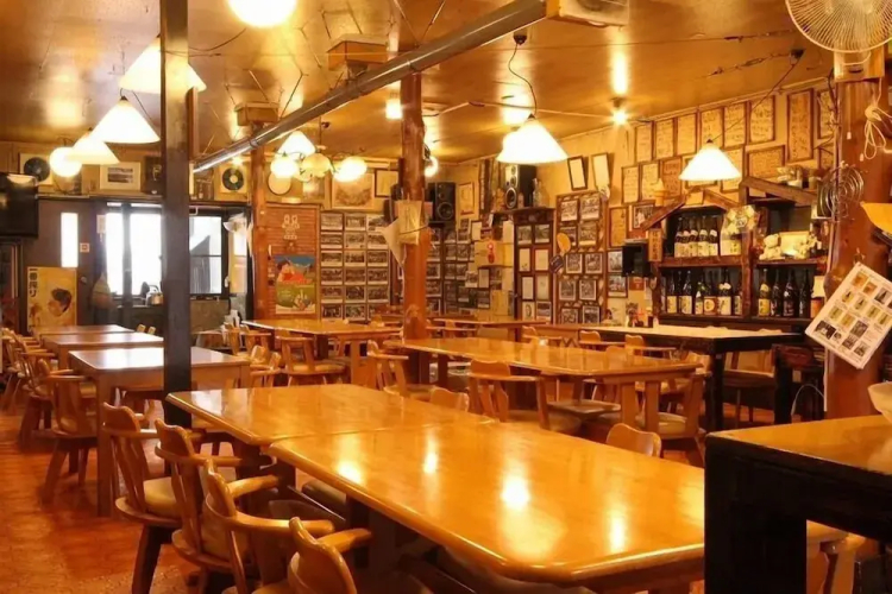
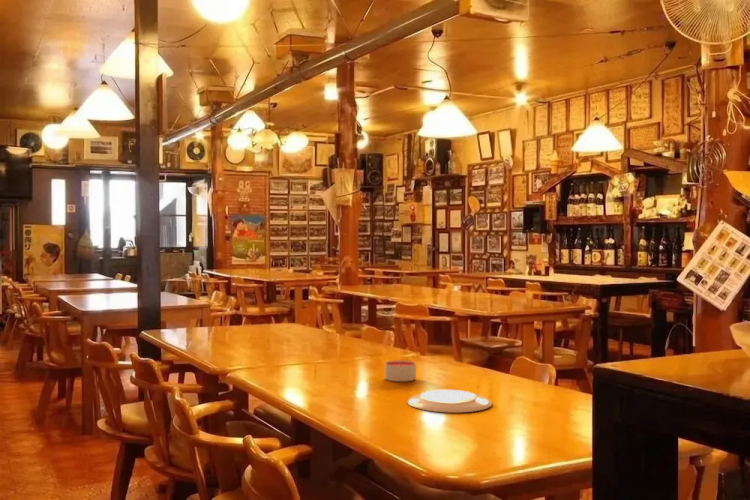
+ plate (449, 399)
+ candle (400, 370)
